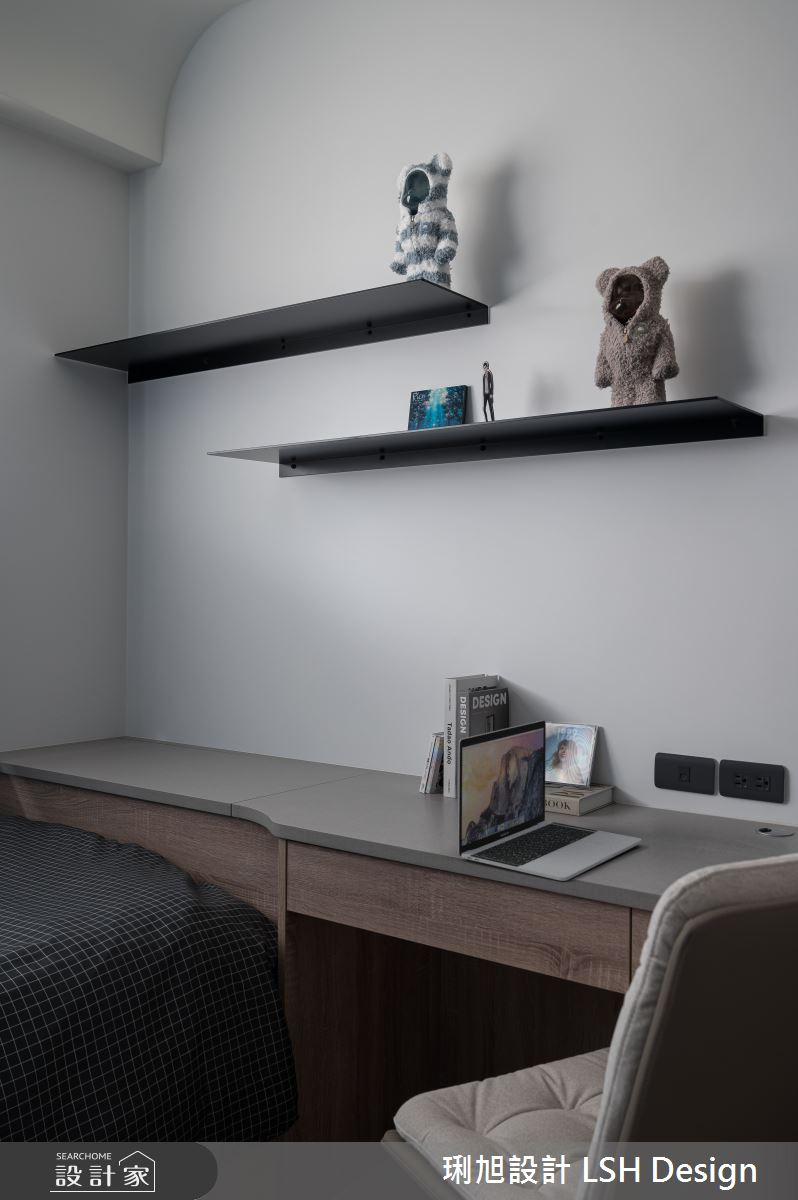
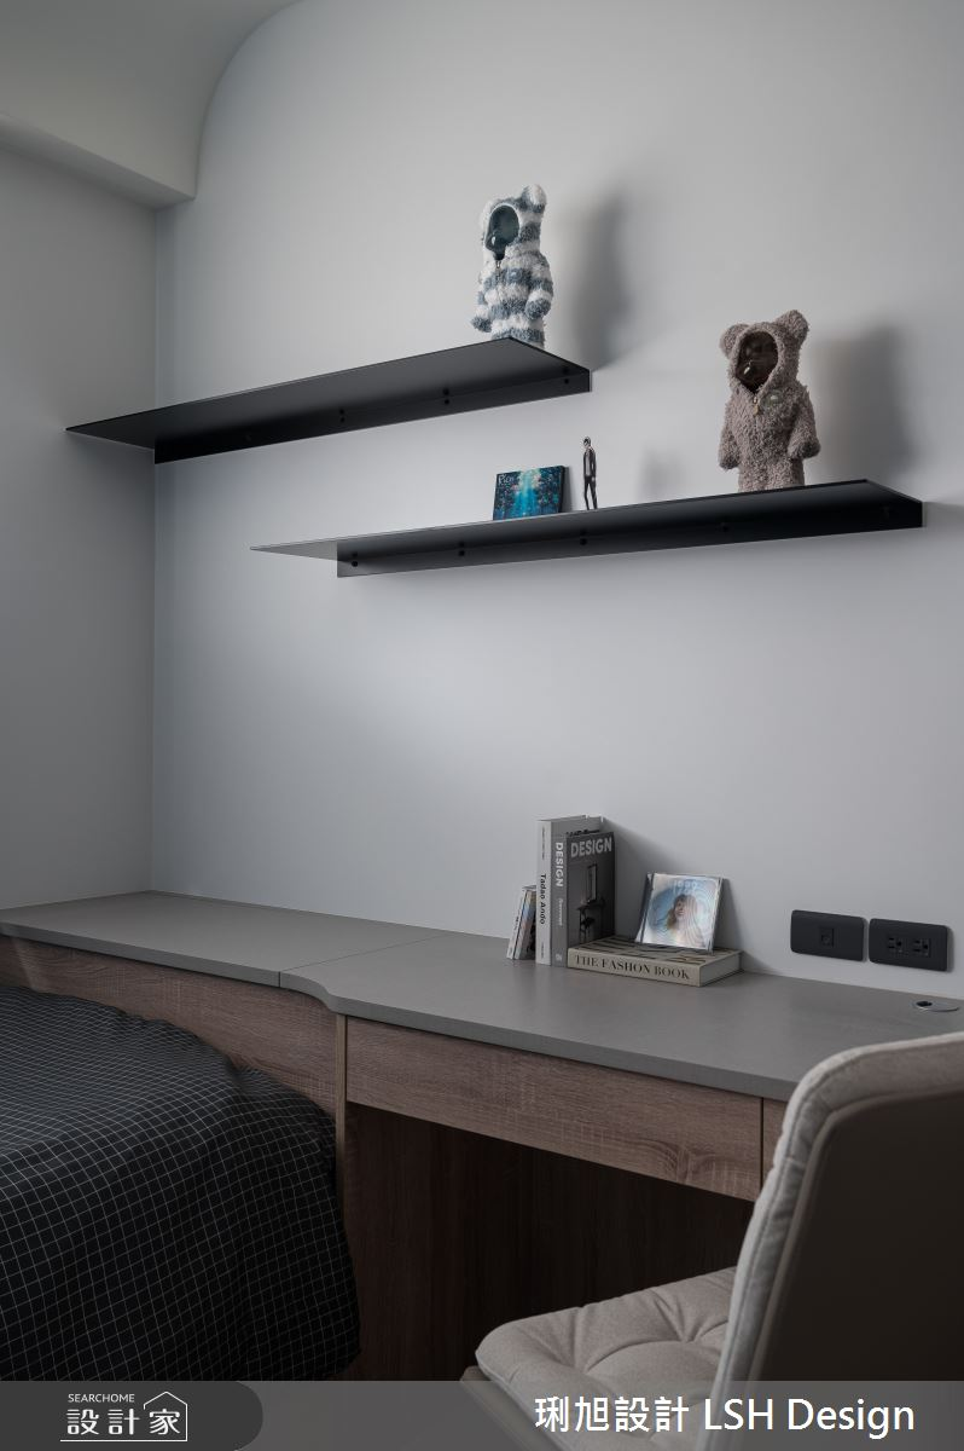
- laptop (544, 793)
